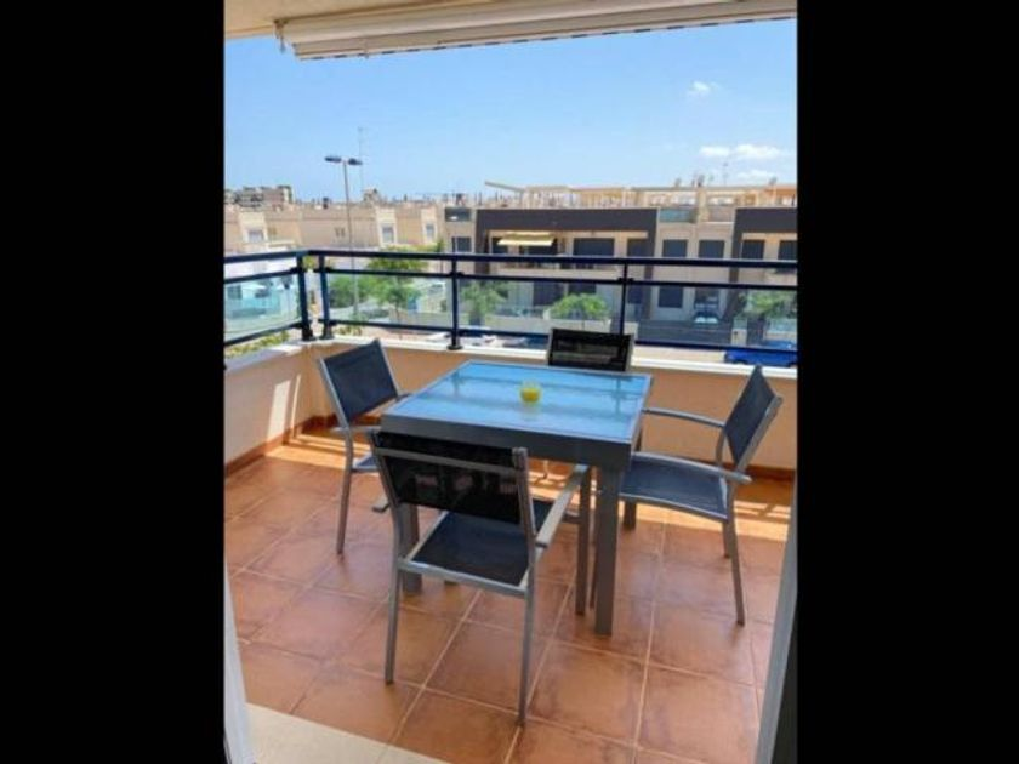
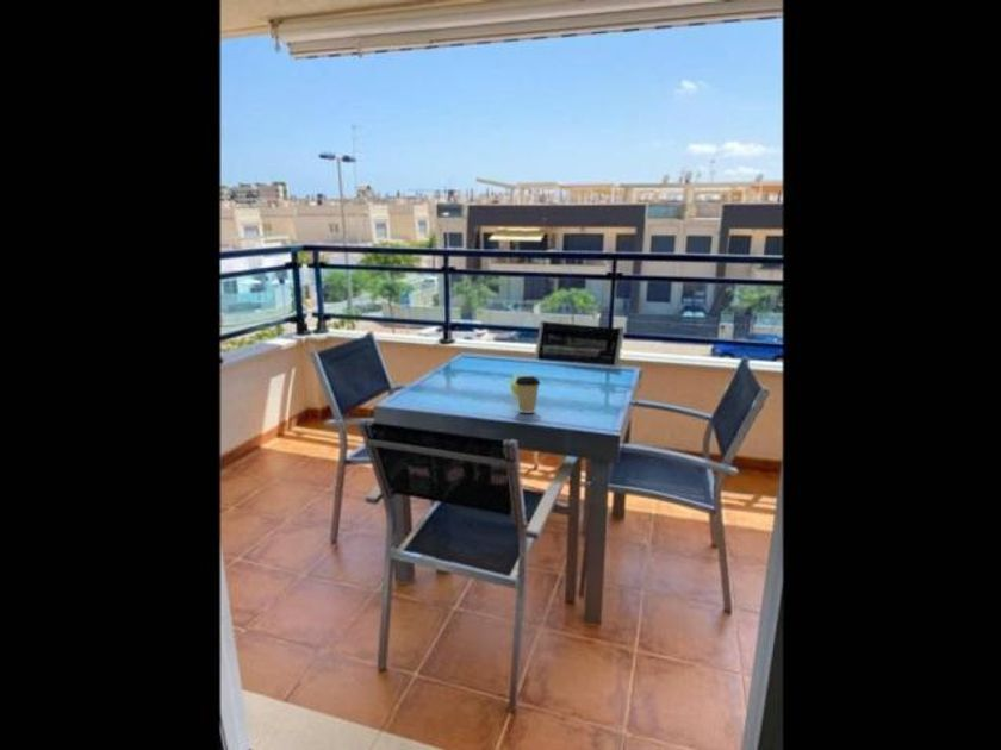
+ coffee cup (527, 394)
